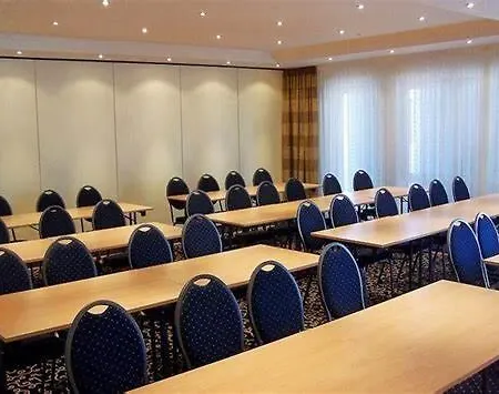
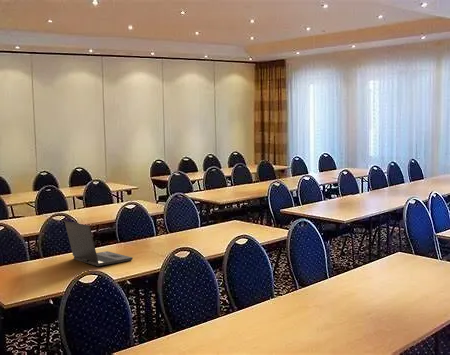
+ laptop (93, 241)
